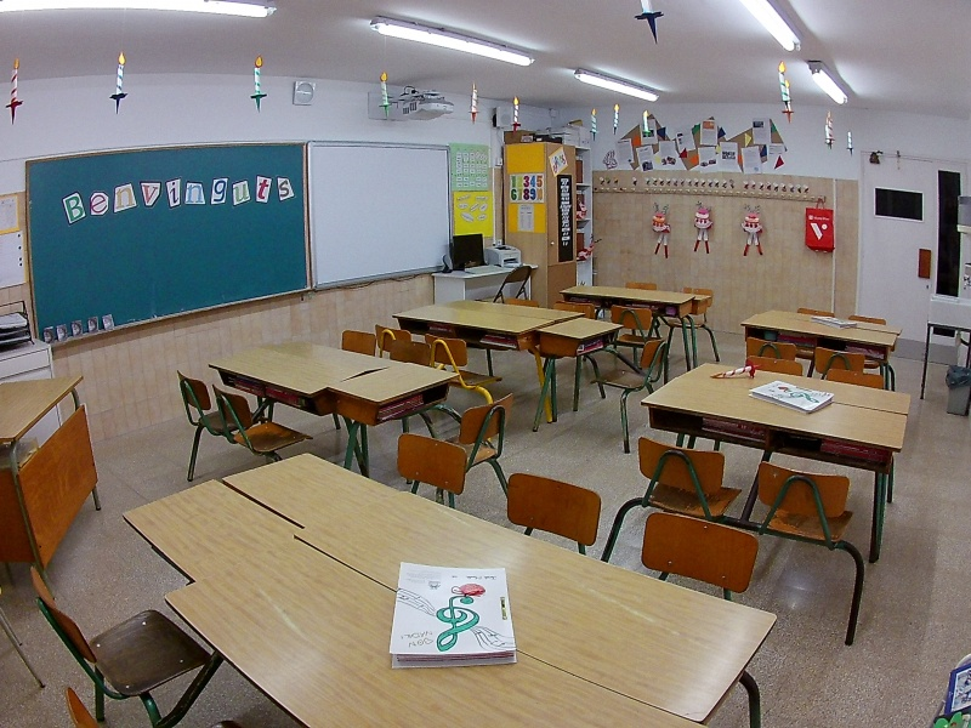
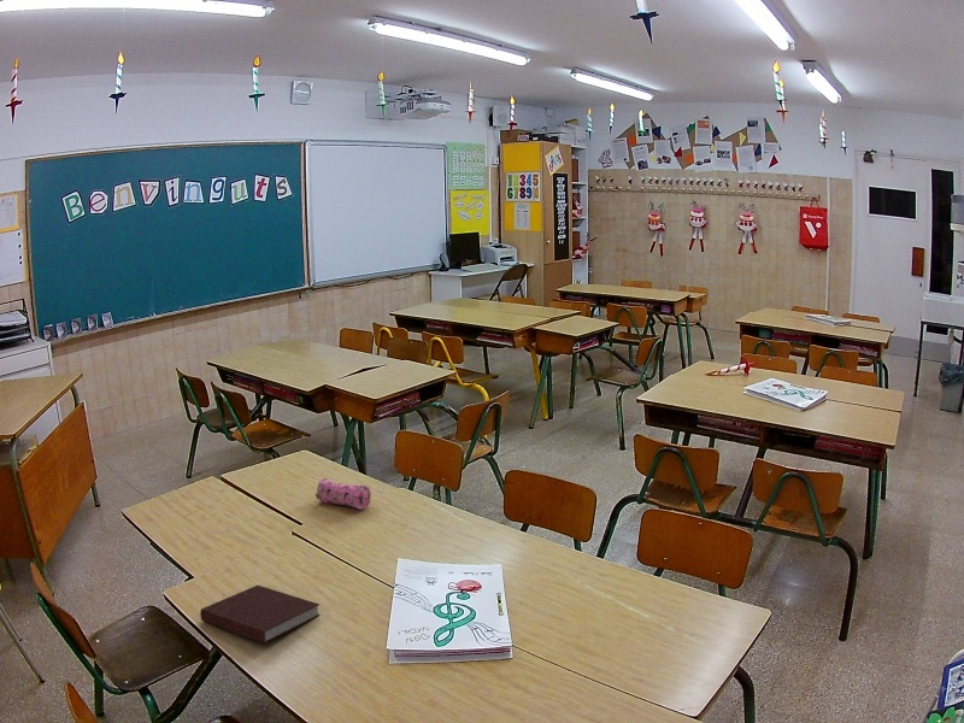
+ notebook (260, 612)
+ pencil case (343, 493)
